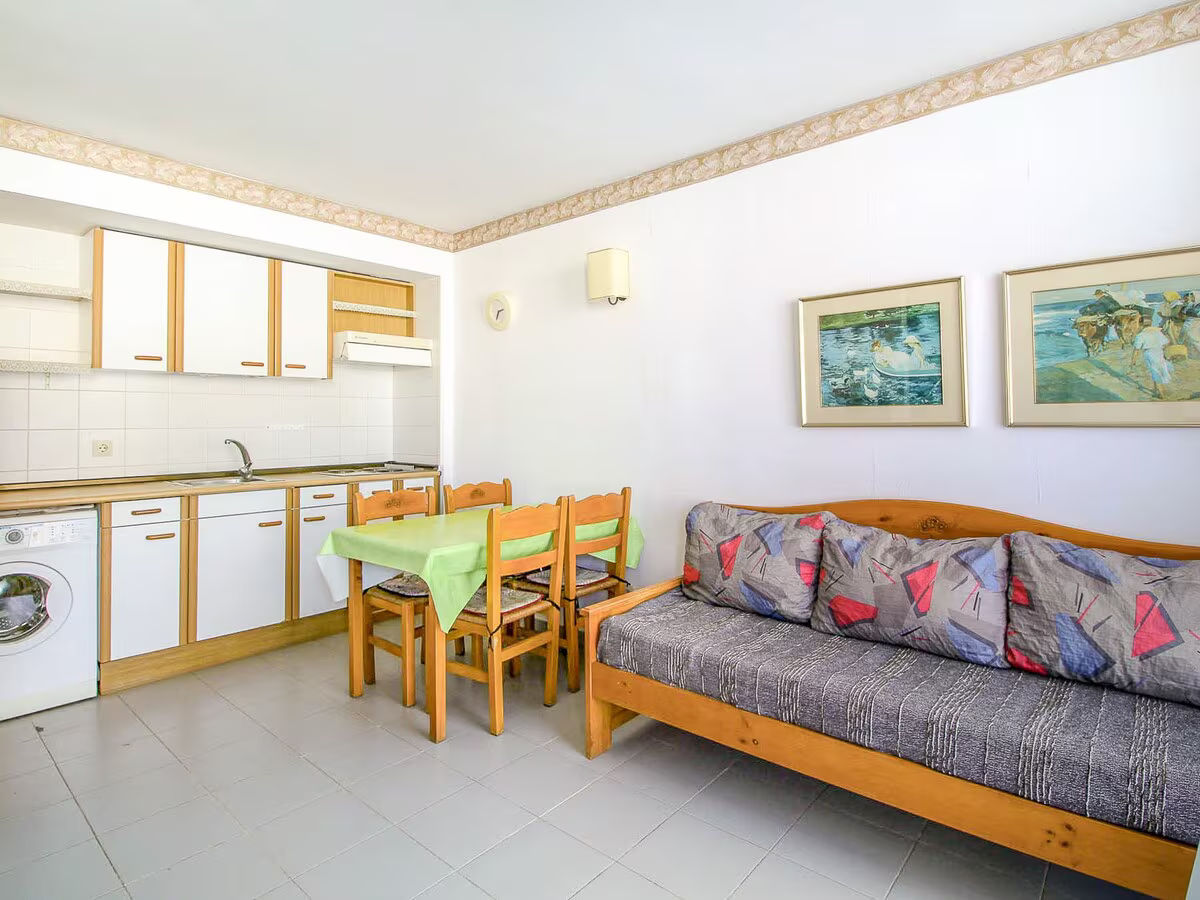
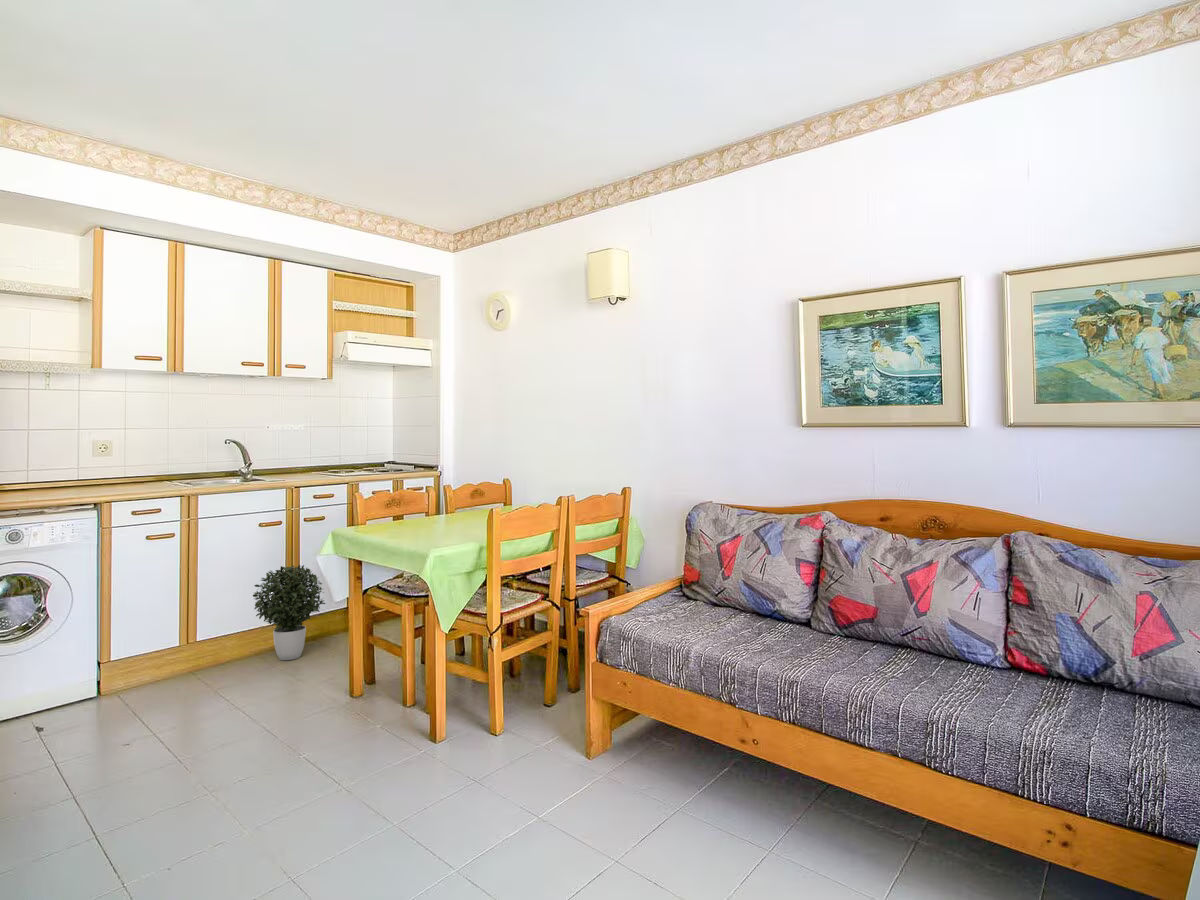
+ potted plant (290, 611)
